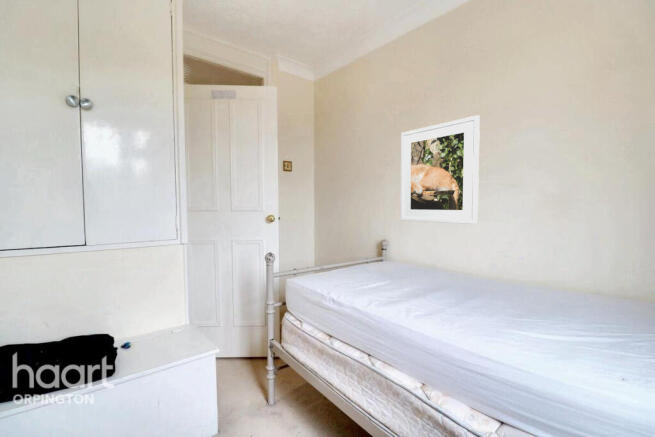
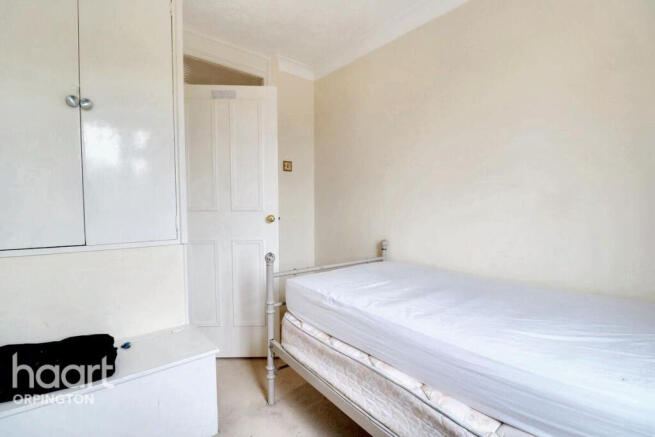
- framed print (435, 174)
